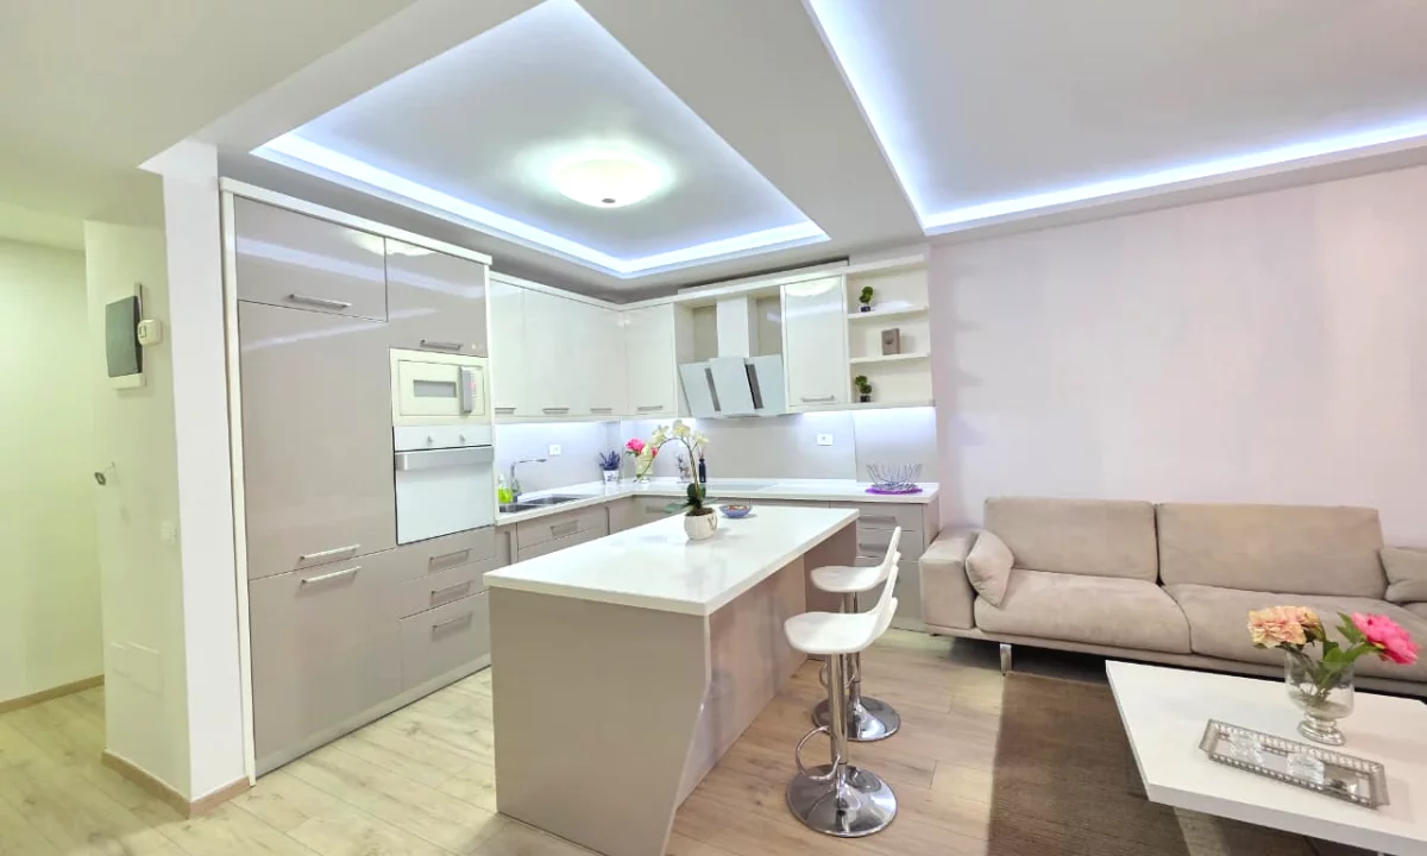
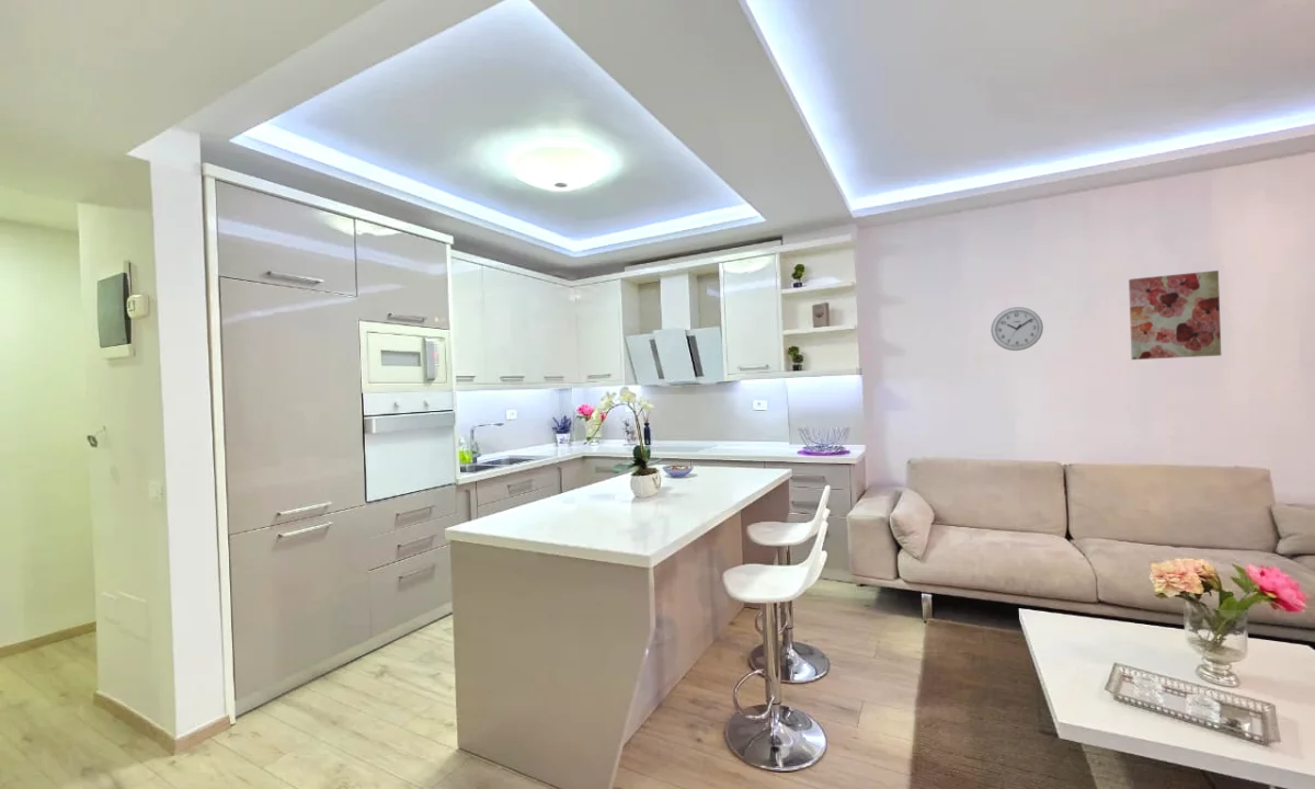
+ wall art (1173, 316)
+ wall clock (1016, 329)
